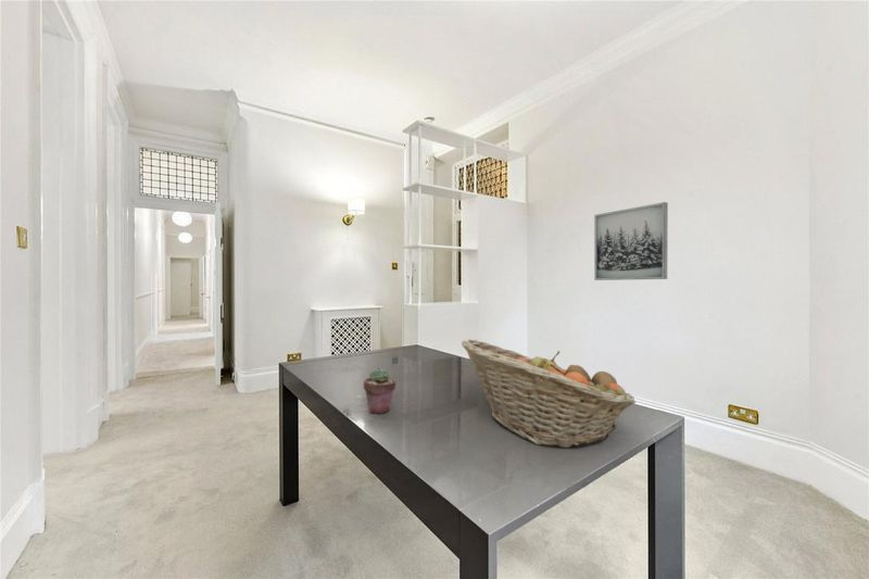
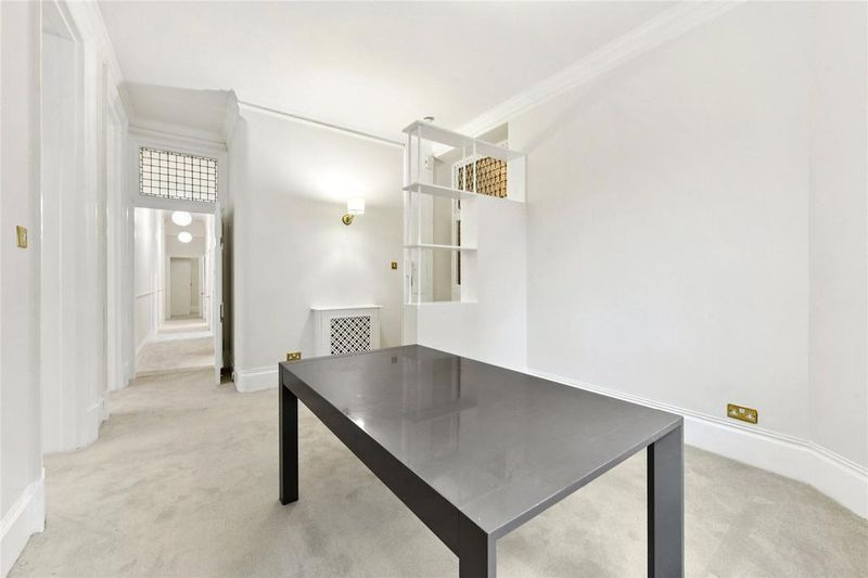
- wall art (628, 244)
- potted succulent (379, 388)
- fruit basket (538, 381)
